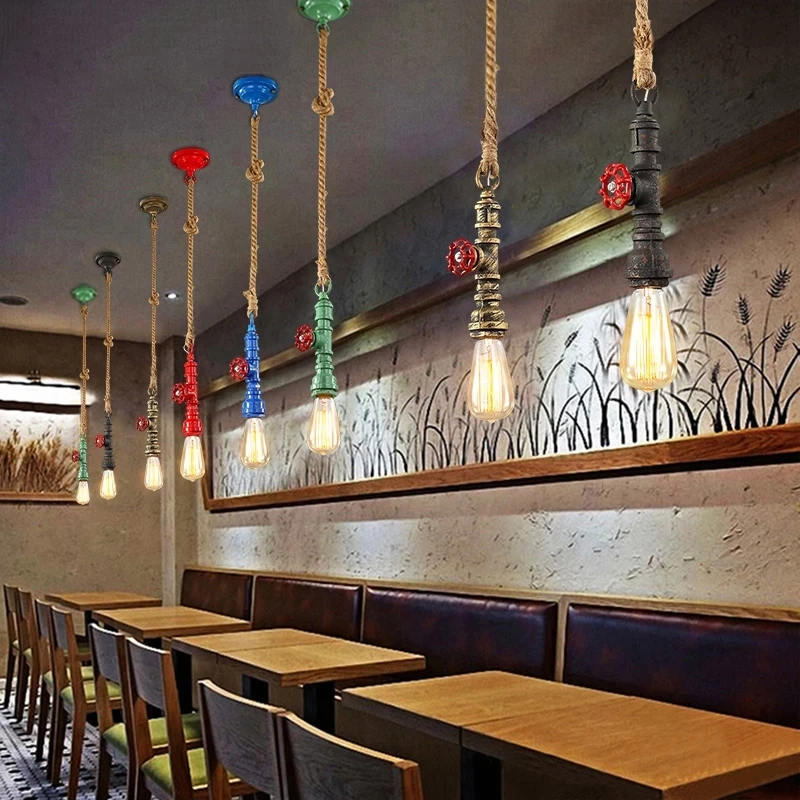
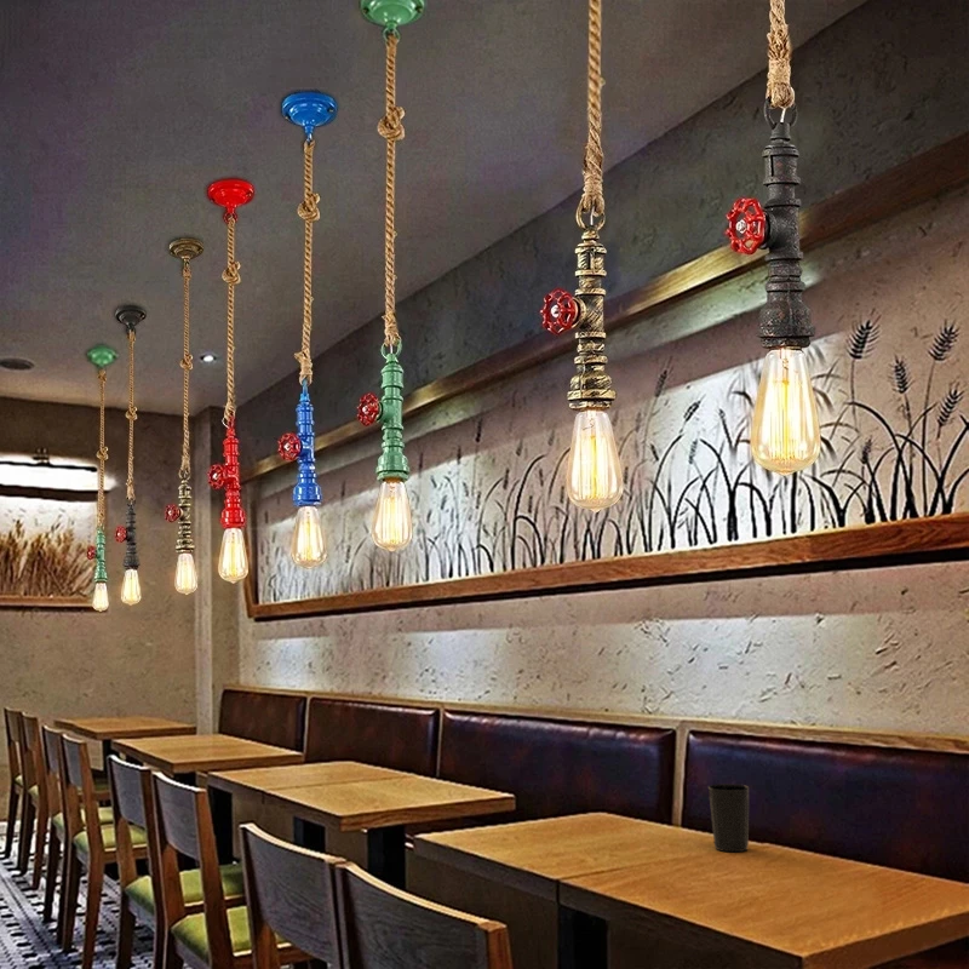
+ cup (729, 818)
